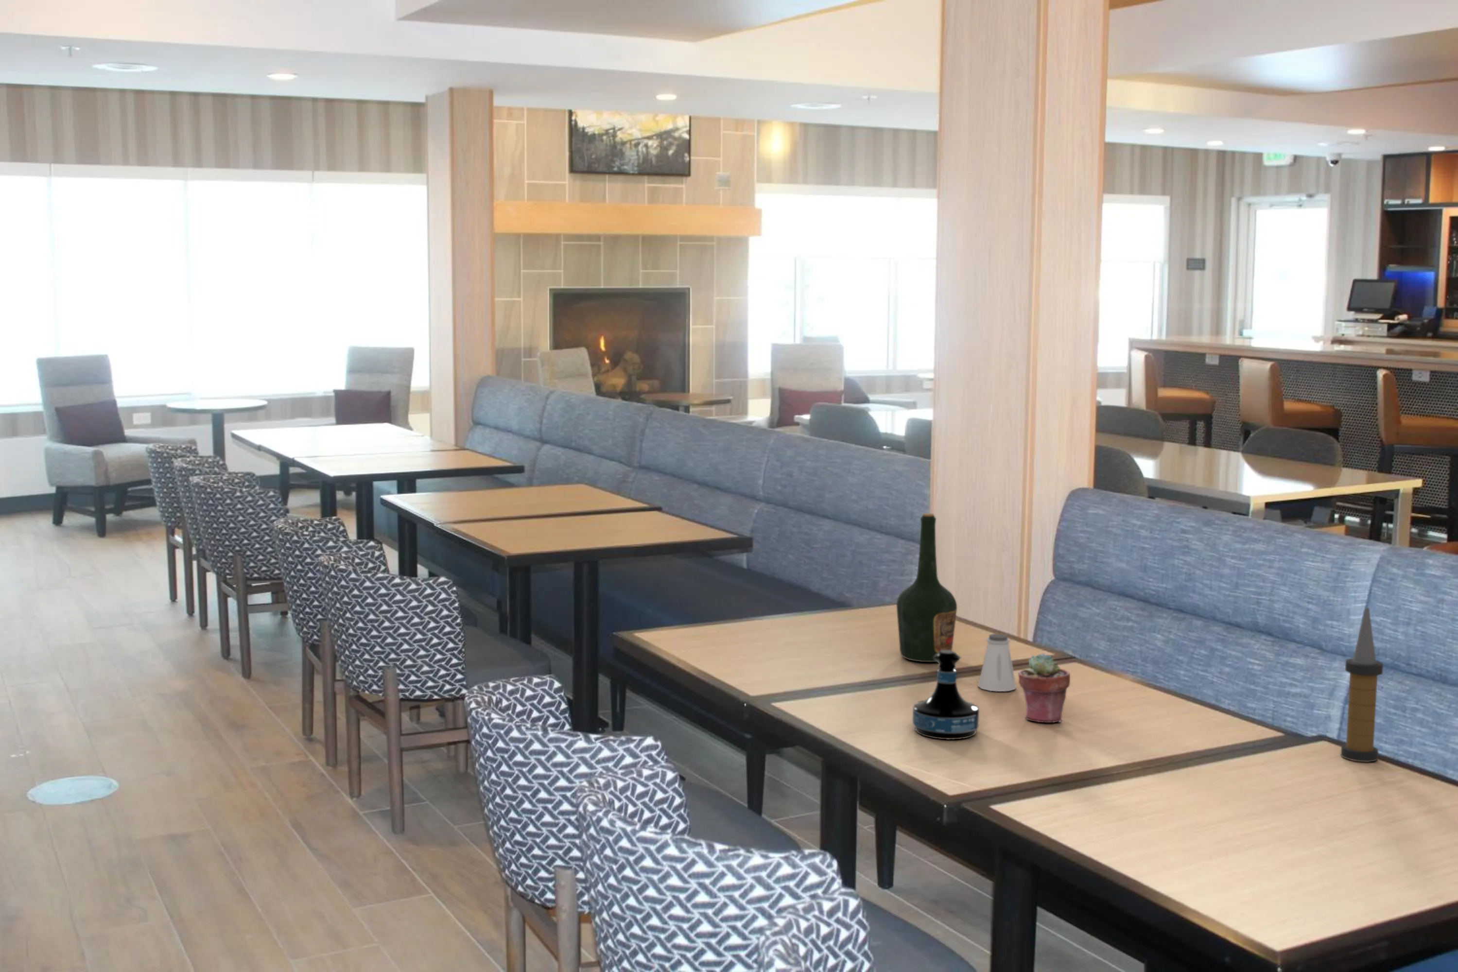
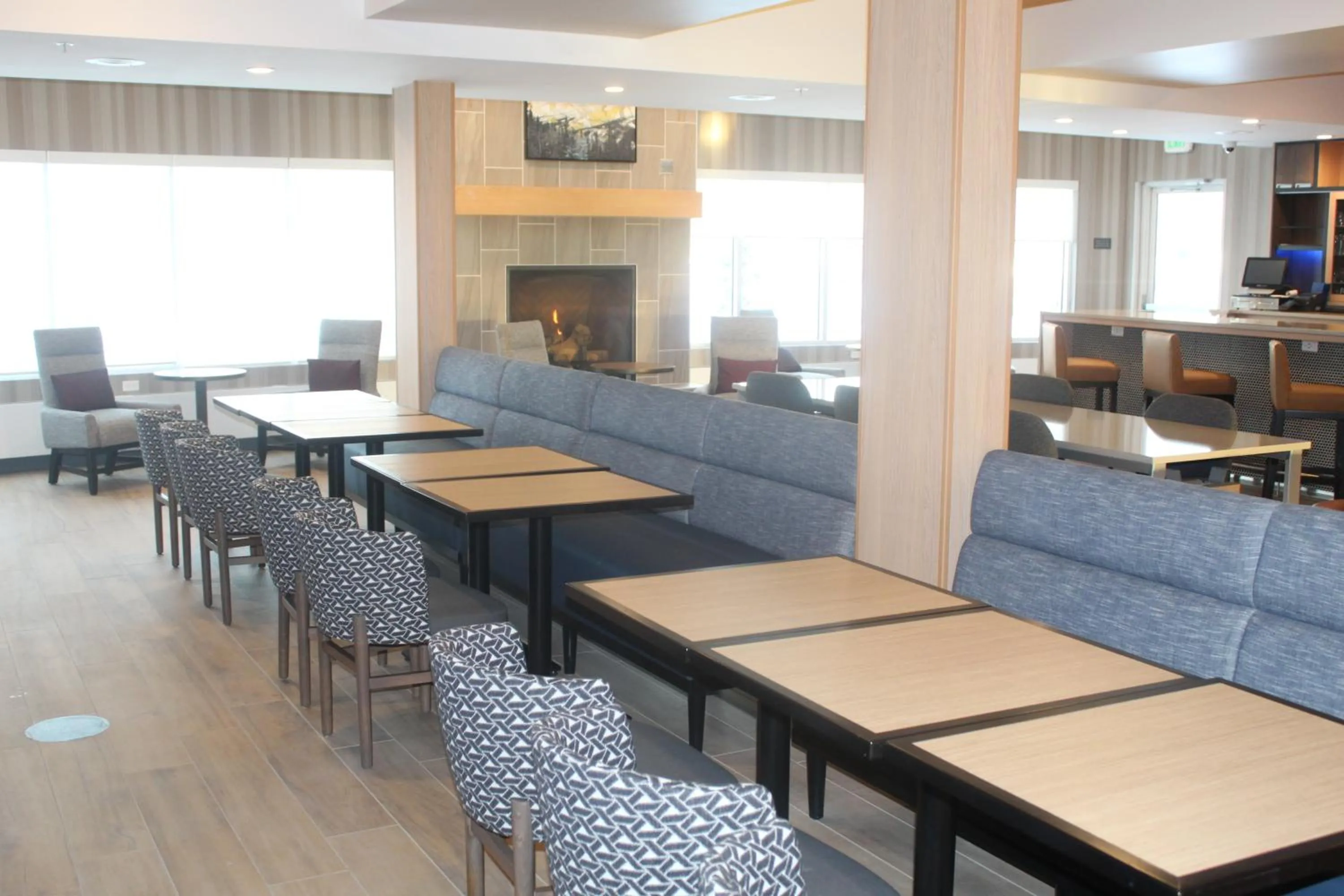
- potted succulent (1044, 686)
- candle (1363, 682)
- saltshaker (997, 661)
- bottle (926, 586)
- tequila bottle (946, 692)
